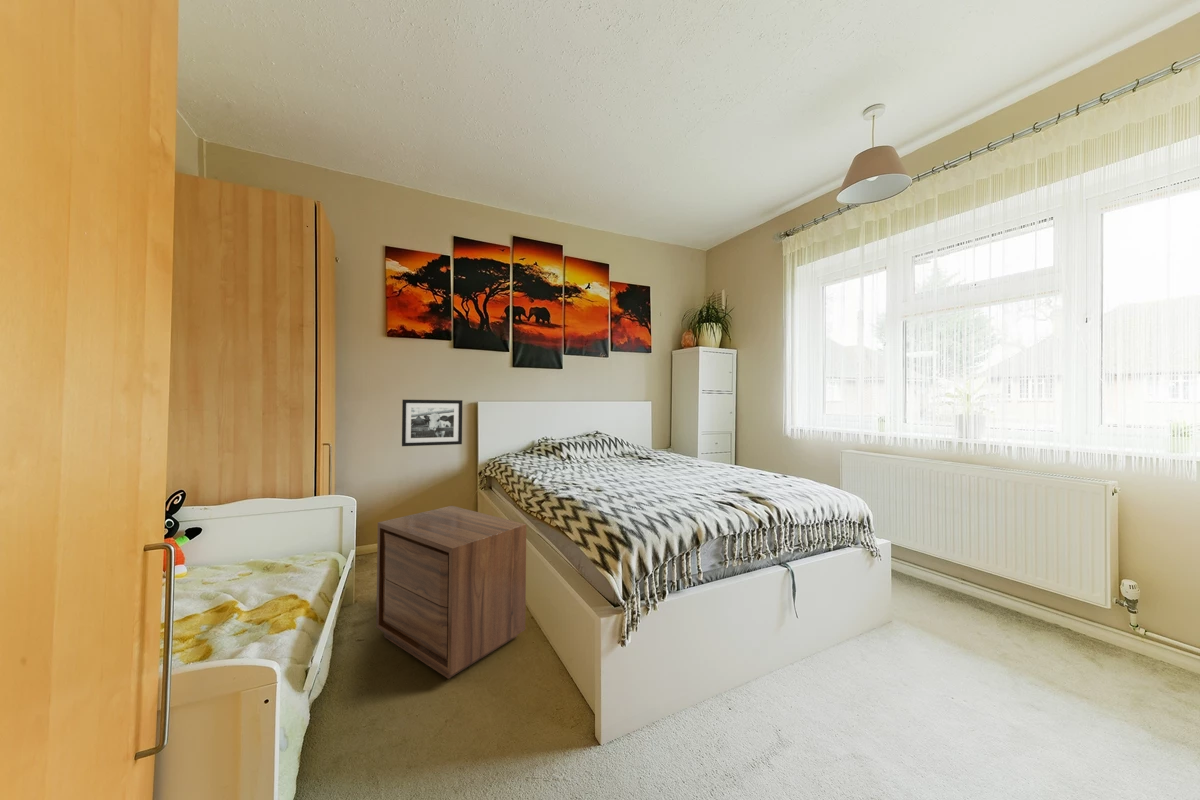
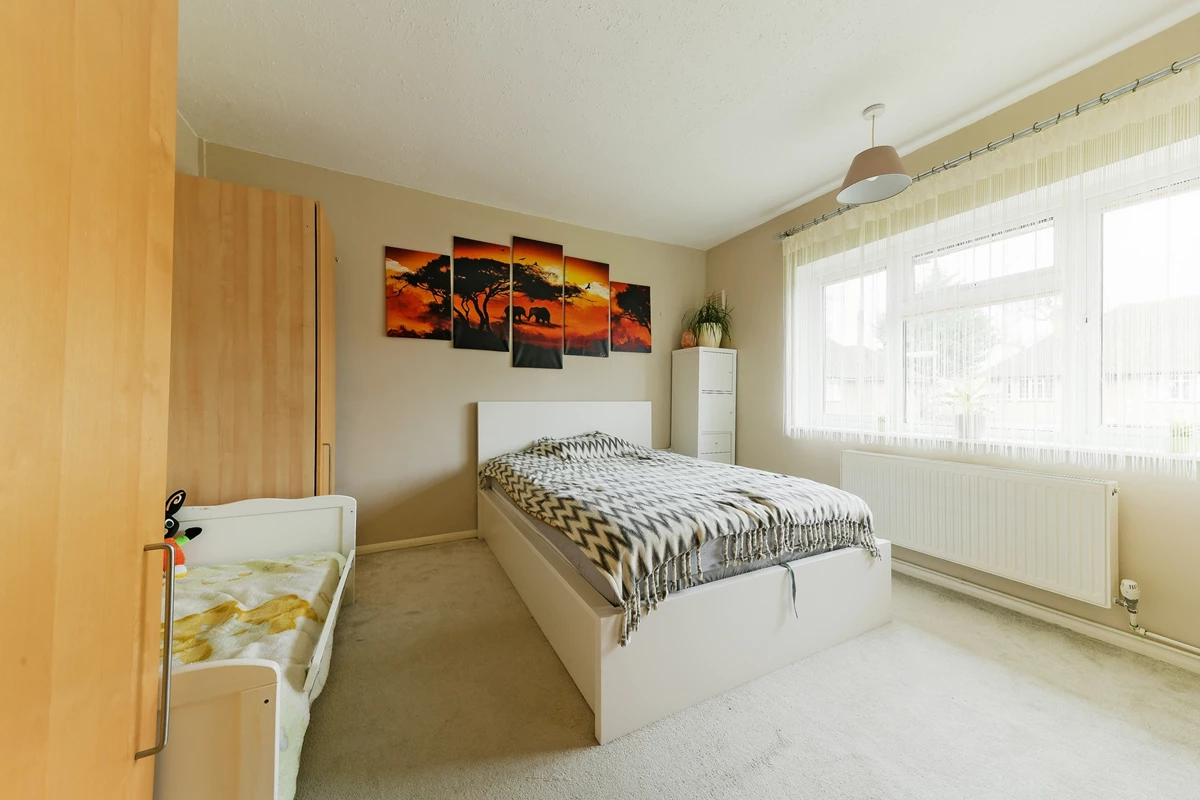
- picture frame (432, 422)
- nightstand (451, 580)
